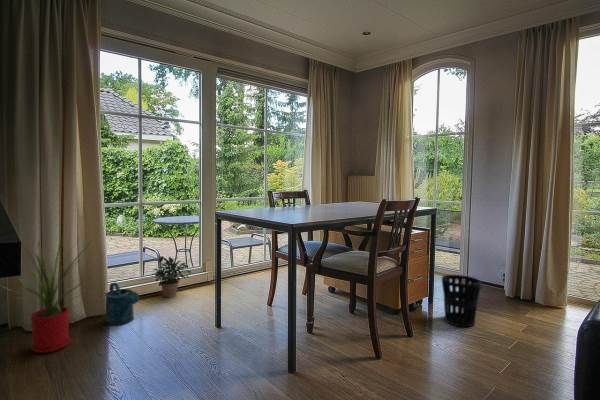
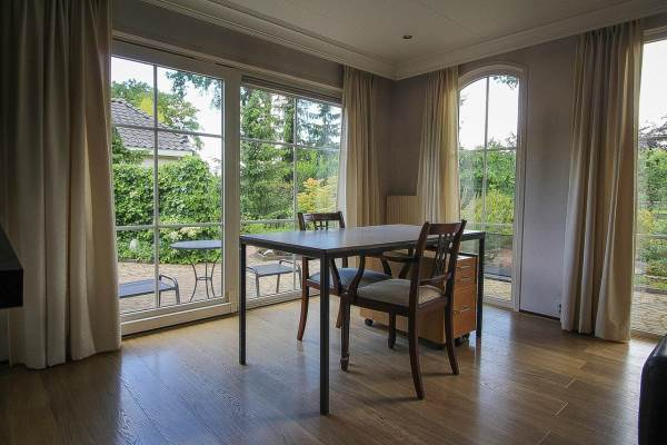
- potted plant (172, 274)
- watering can (123, 304)
- wastebasket (460, 300)
- house plant (49, 290)
